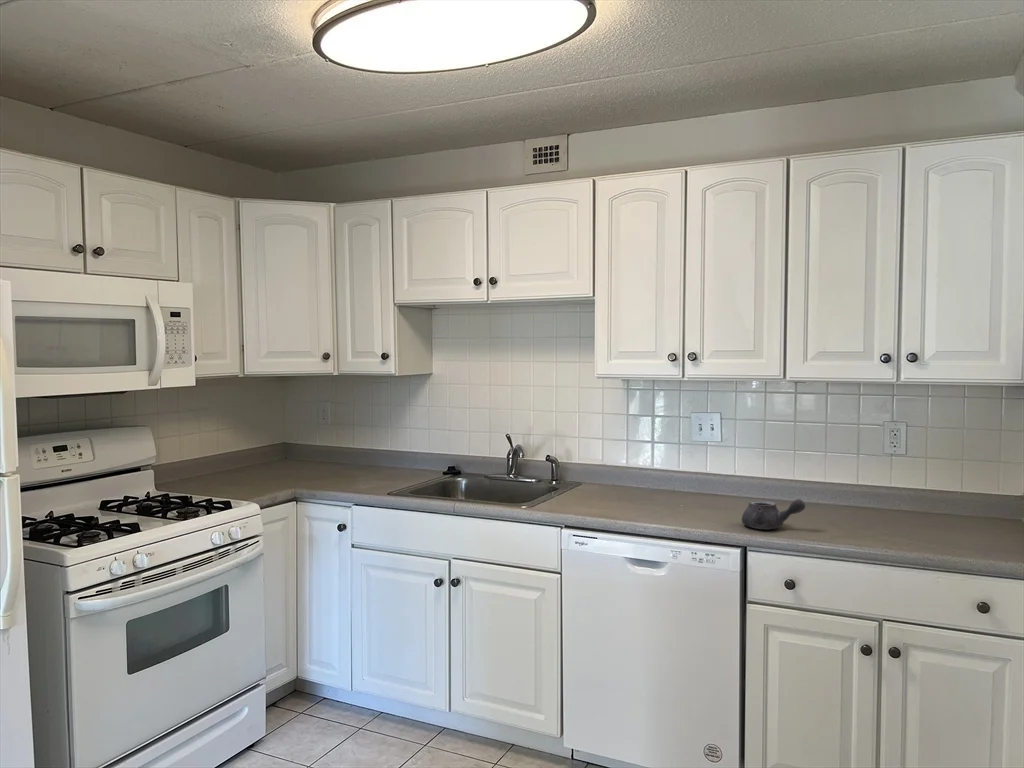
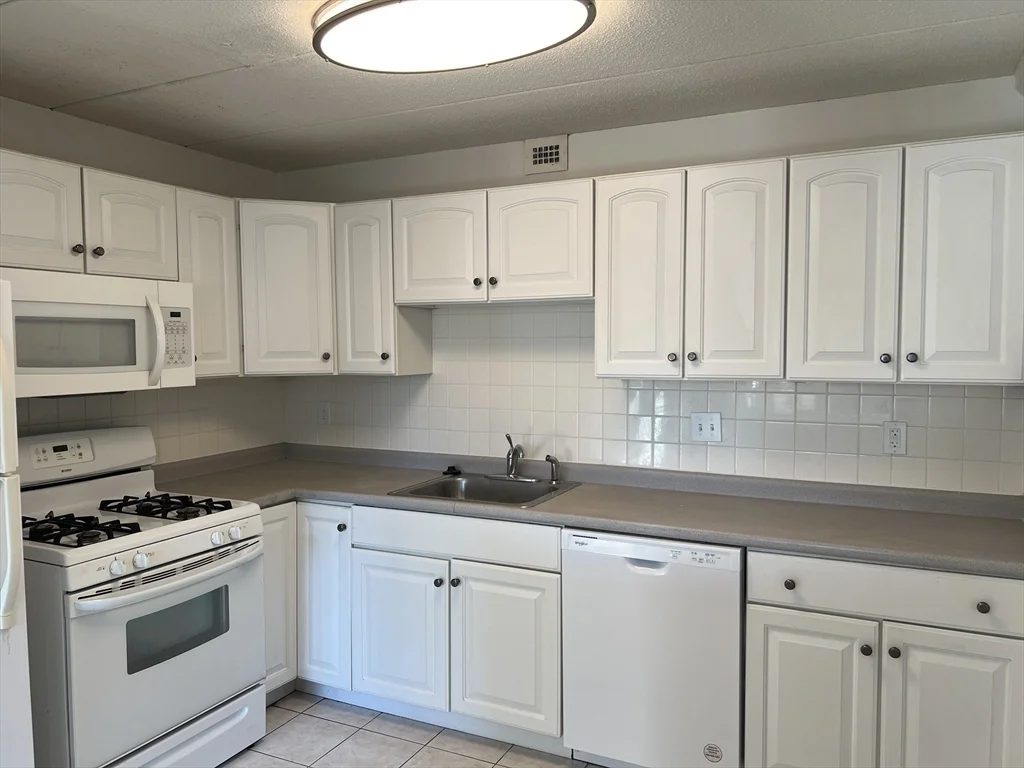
- teapot (772, 512)
